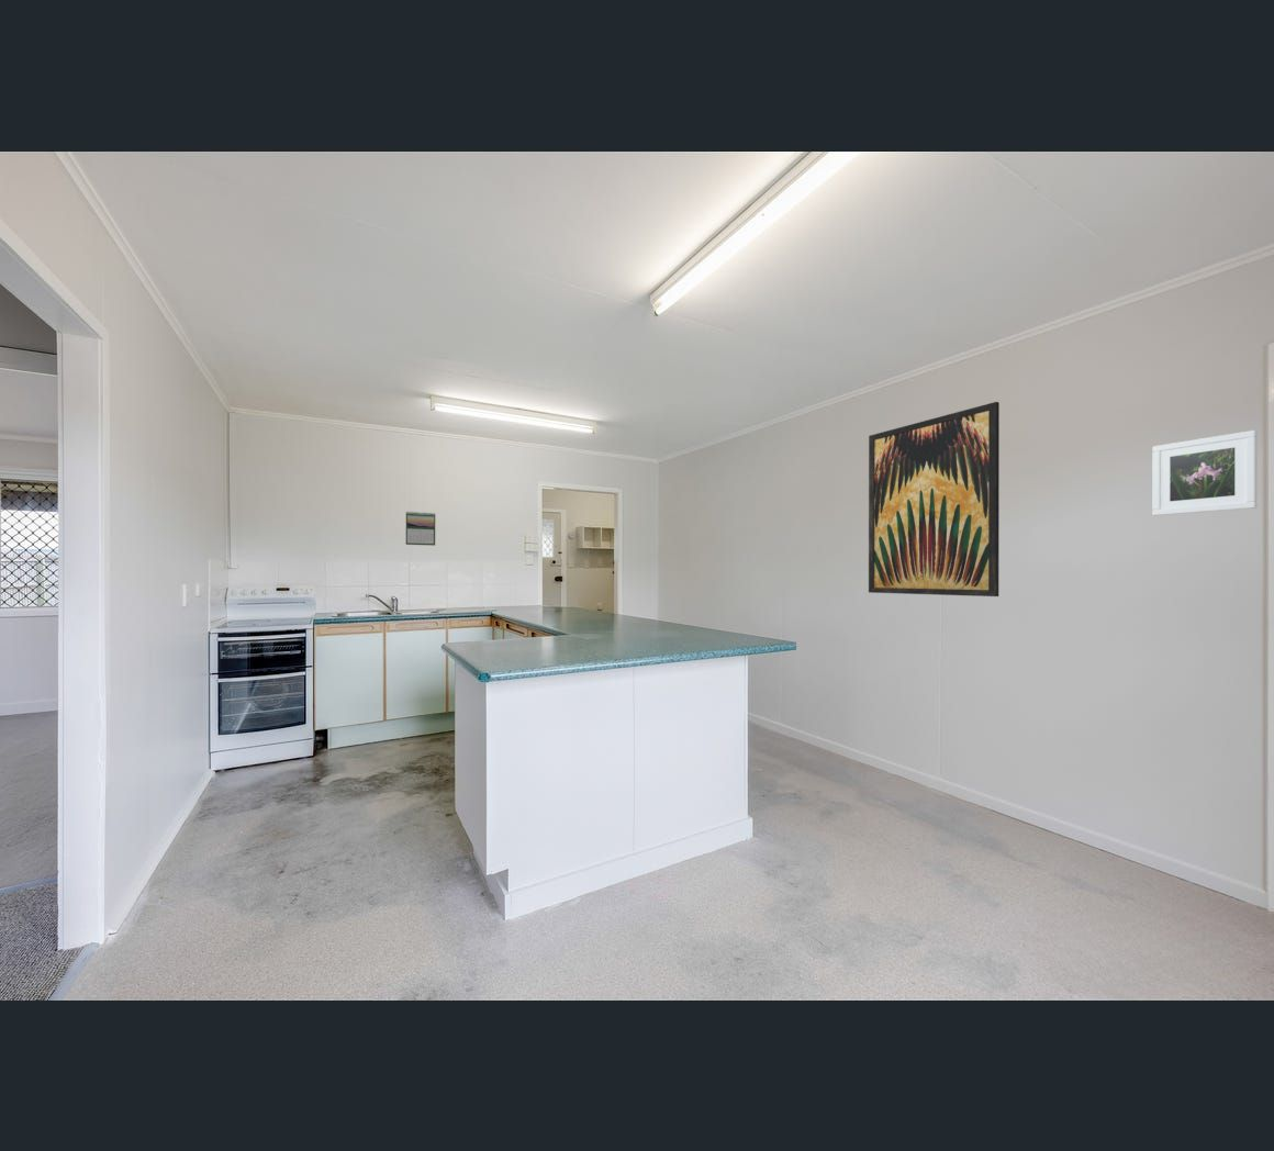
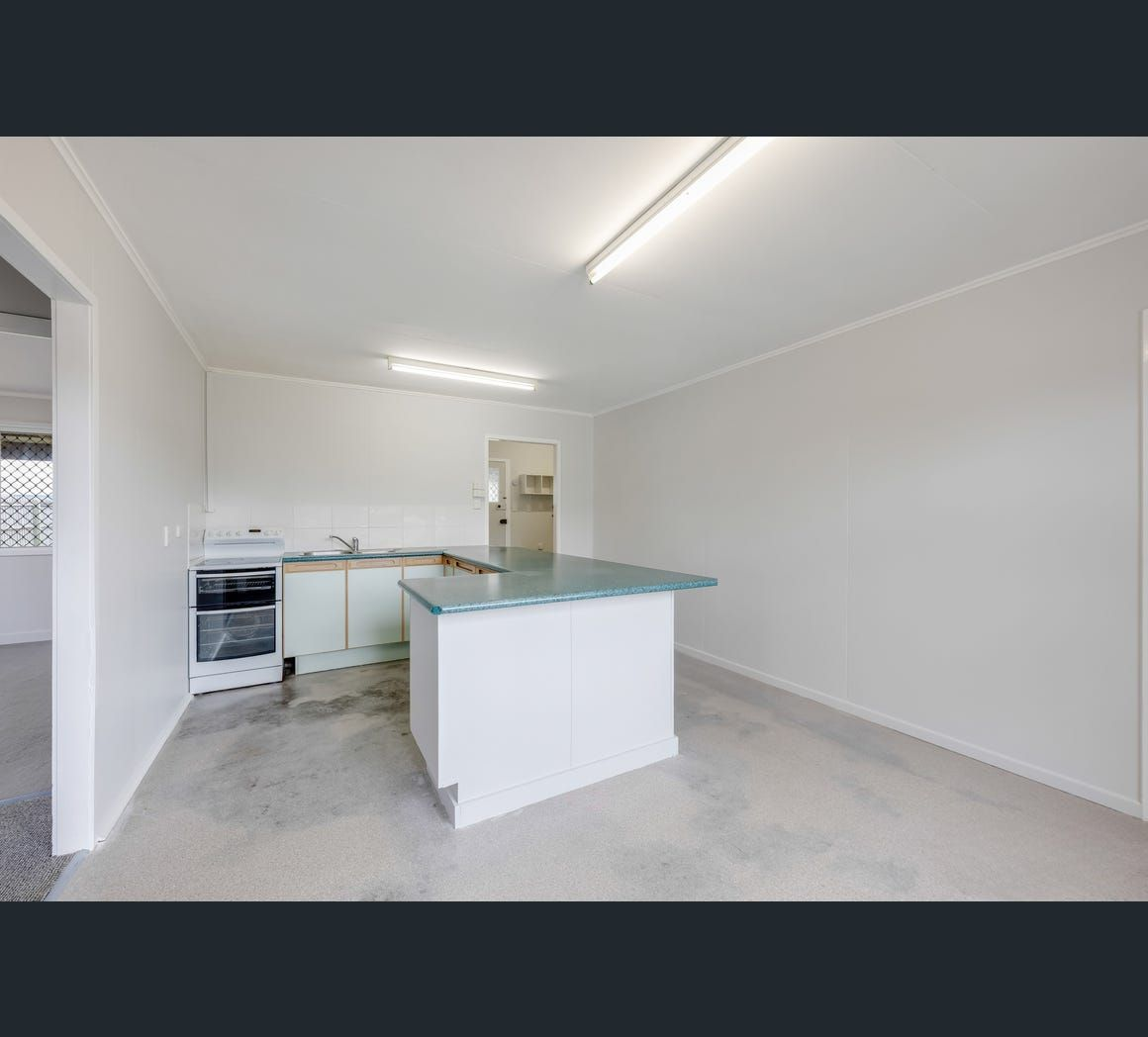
- wall art (926, 507)
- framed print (1202, 474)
- calendar (421, 528)
